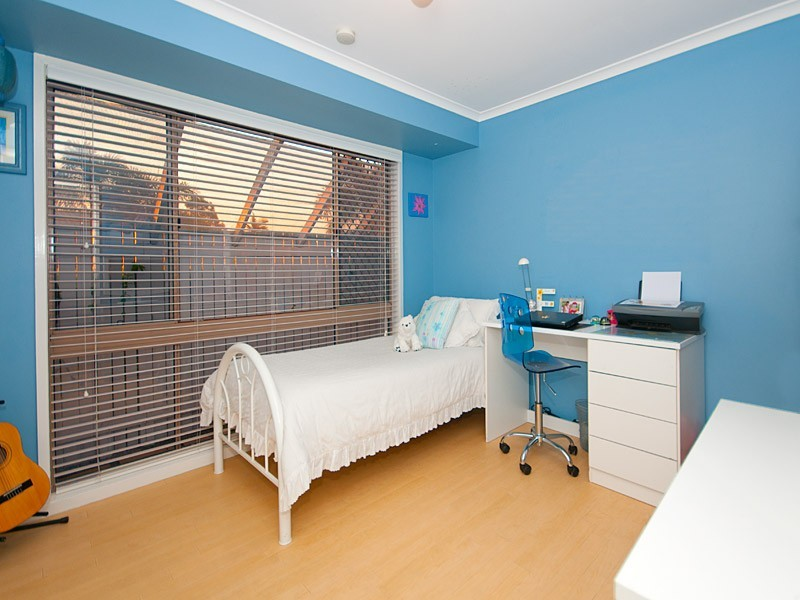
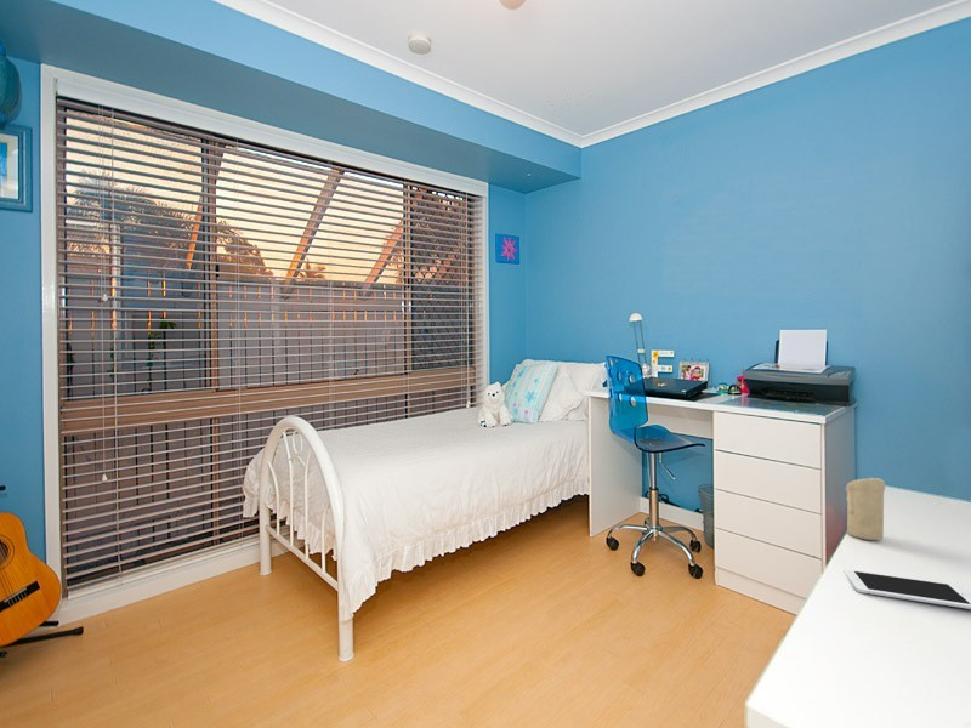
+ candle (864, 505)
+ cell phone (910, 588)
